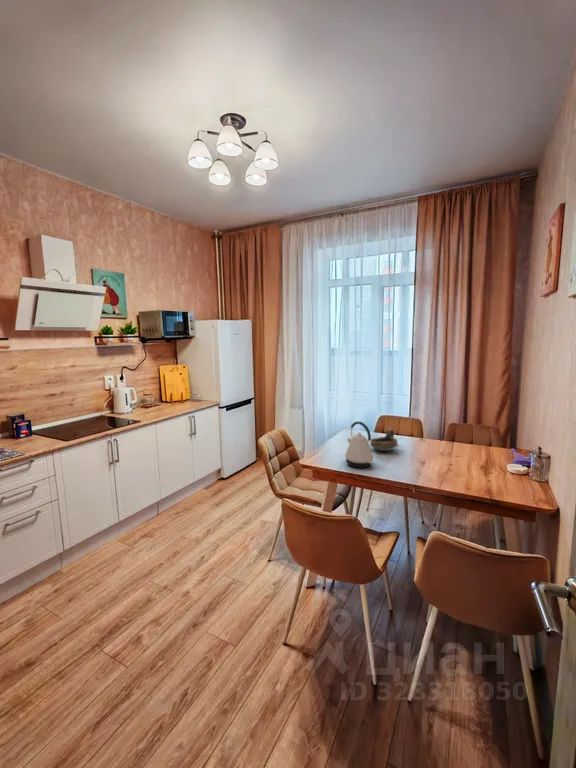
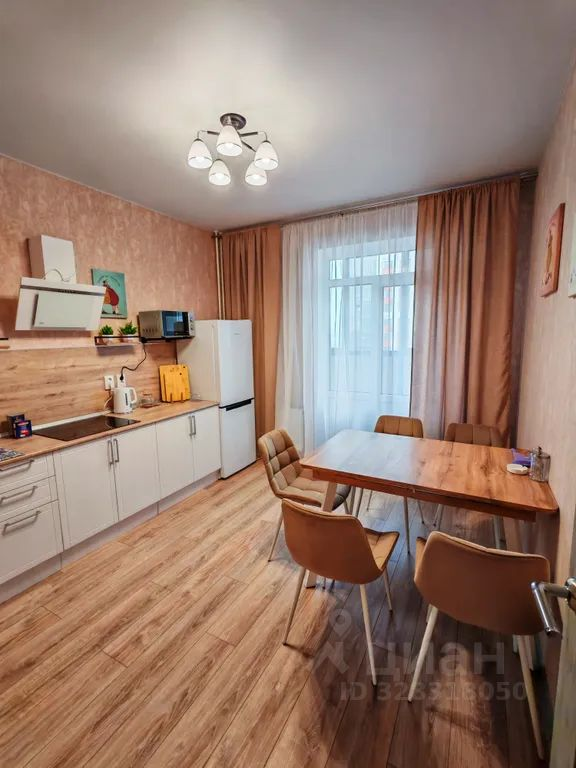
- oil lamp (385, 440)
- kettle (358, 442)
